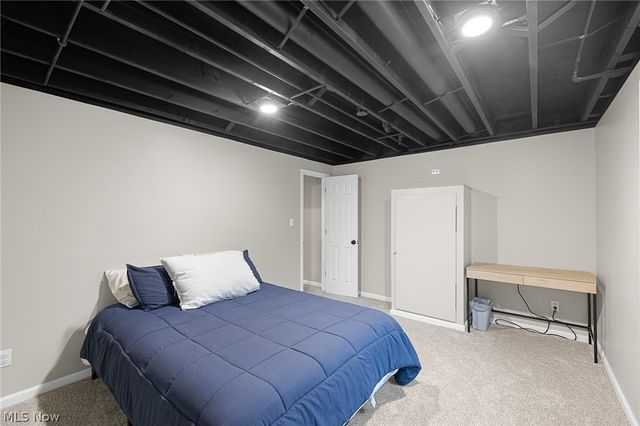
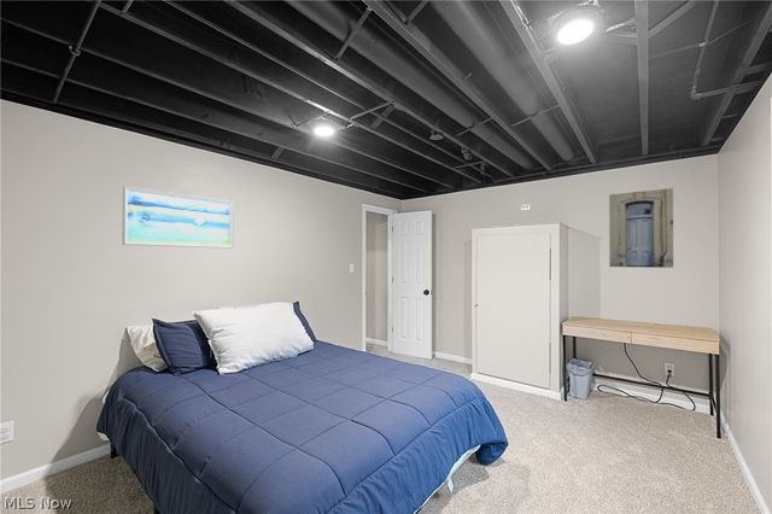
+ wall art (183, 221)
+ wall art (639, 229)
